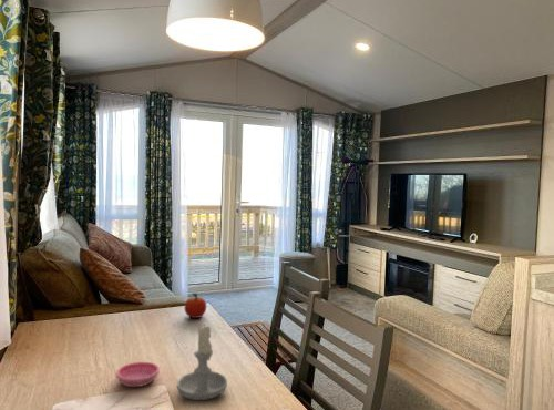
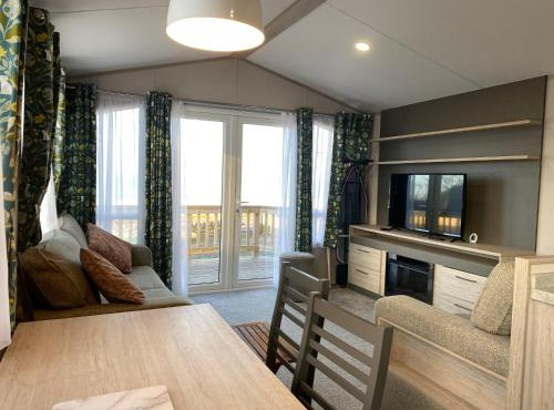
- saucer (137, 375)
- fruit (195, 305)
- candle (203, 358)
